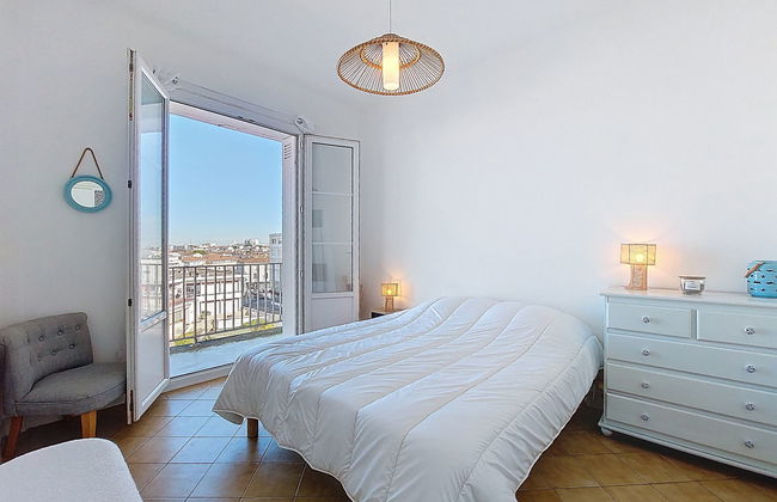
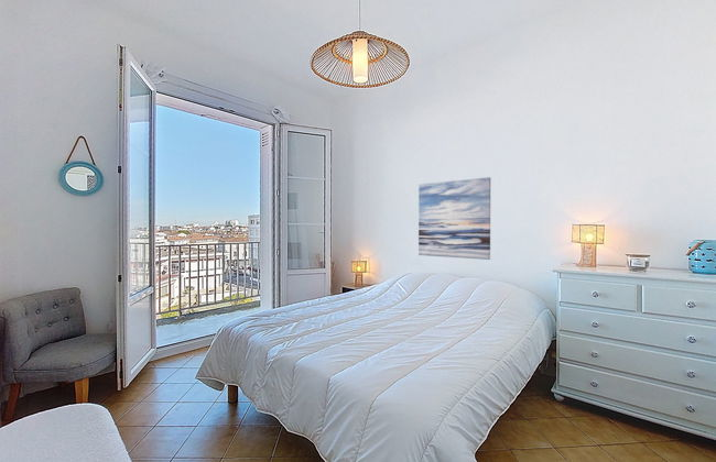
+ wall art (452, 219)
